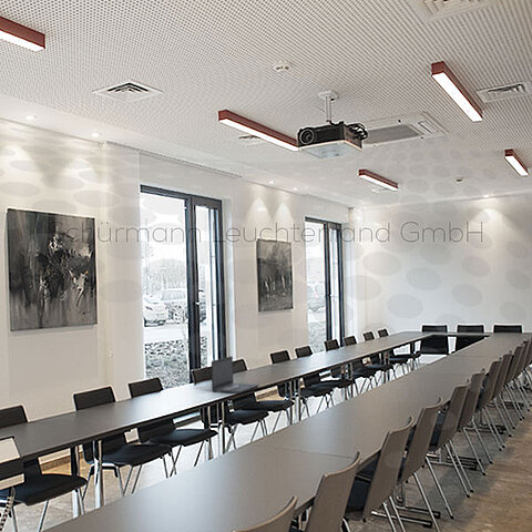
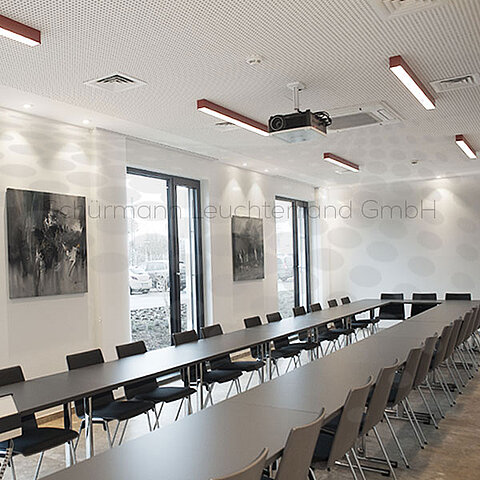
- laptop (232, 374)
